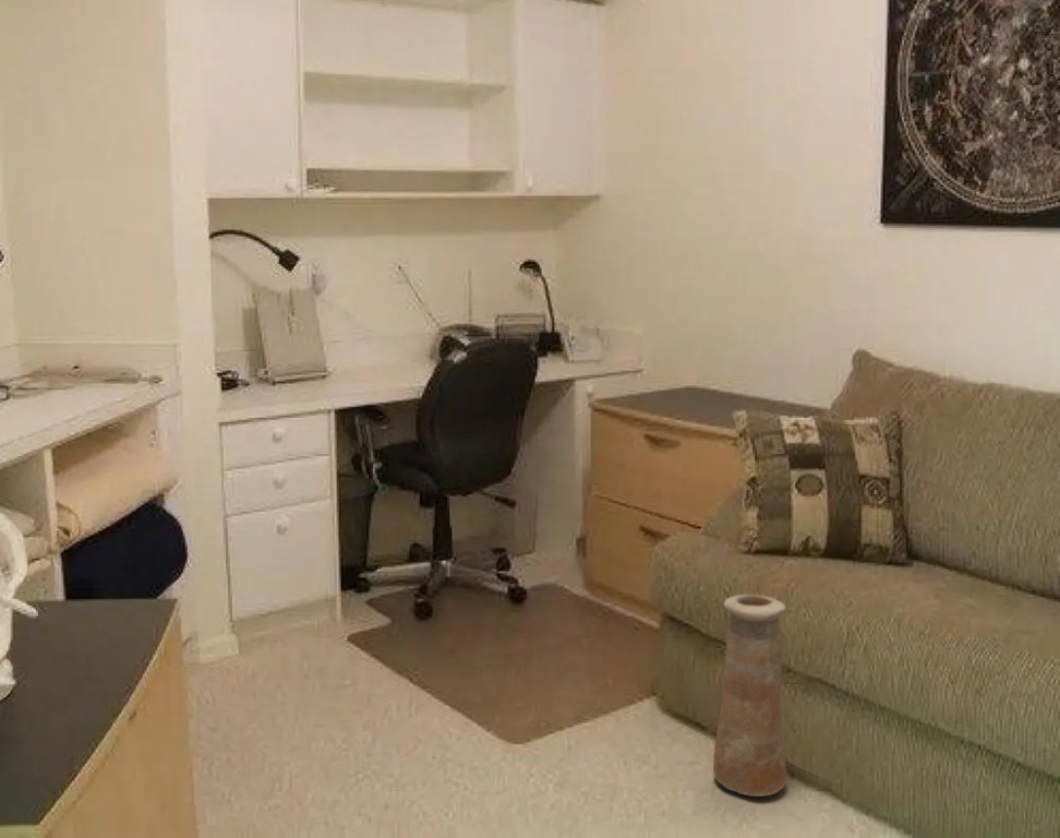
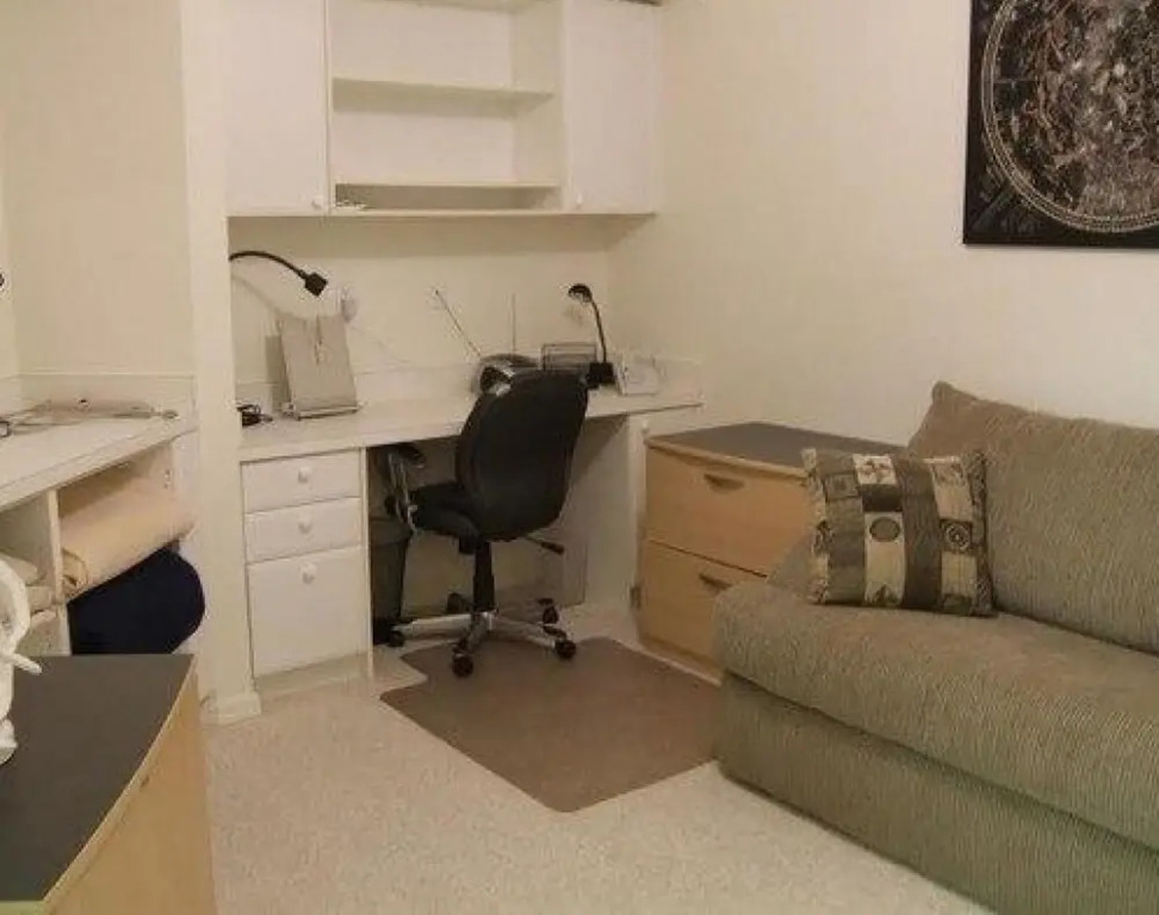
- vase (752, 694)
